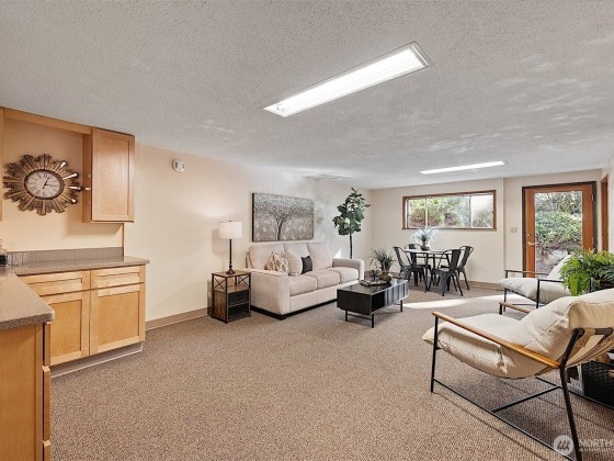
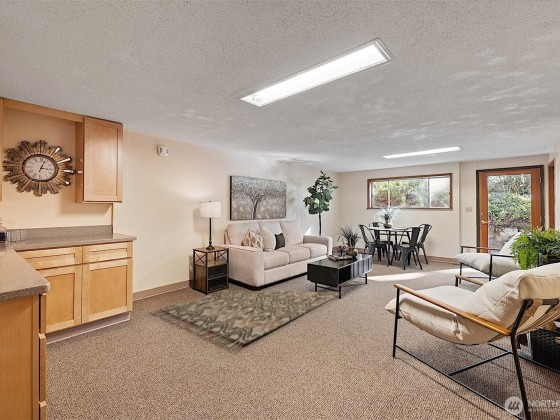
+ rug (262, 299)
